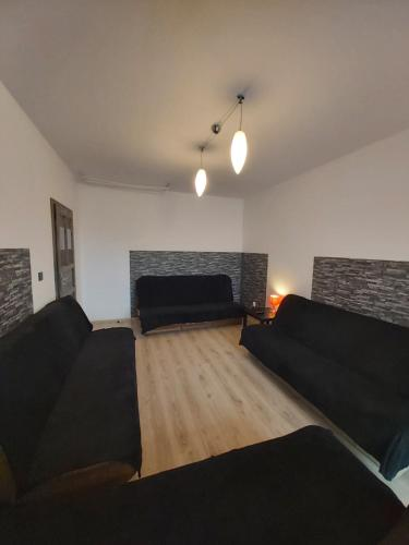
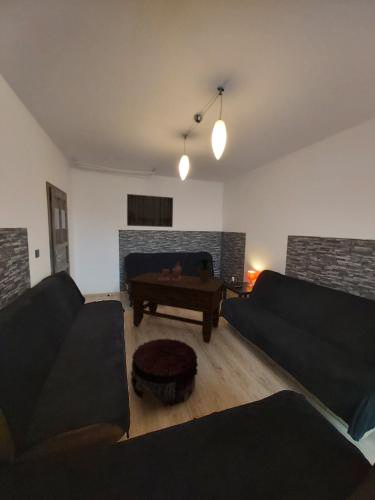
+ pouf (163, 366)
+ wall art (150, 211)
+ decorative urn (168, 271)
+ side table (177, 302)
+ potted plant (204, 269)
